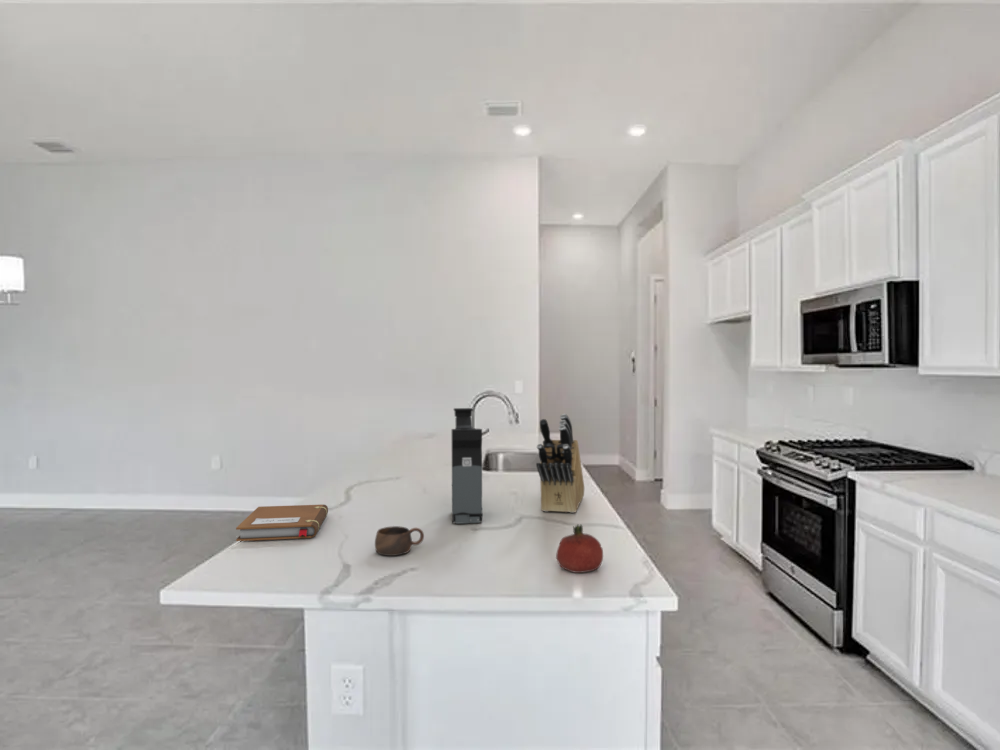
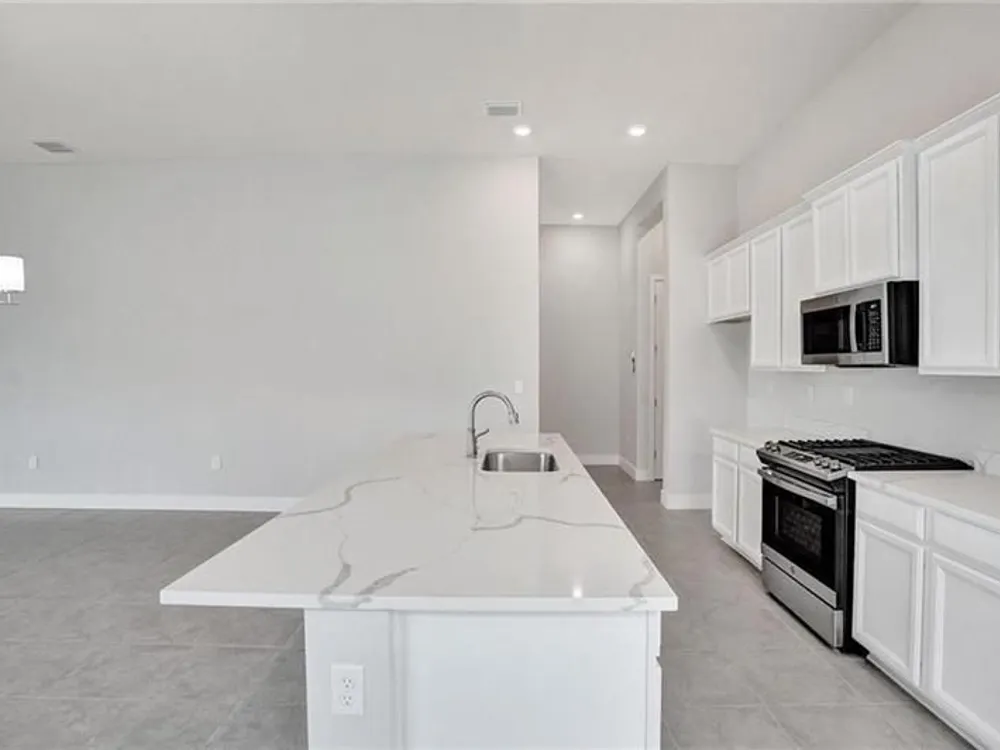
- fruit (579, 545)
- cup (399, 540)
- coffee maker (466, 463)
- notebook (285, 521)
- knife block (561, 458)
